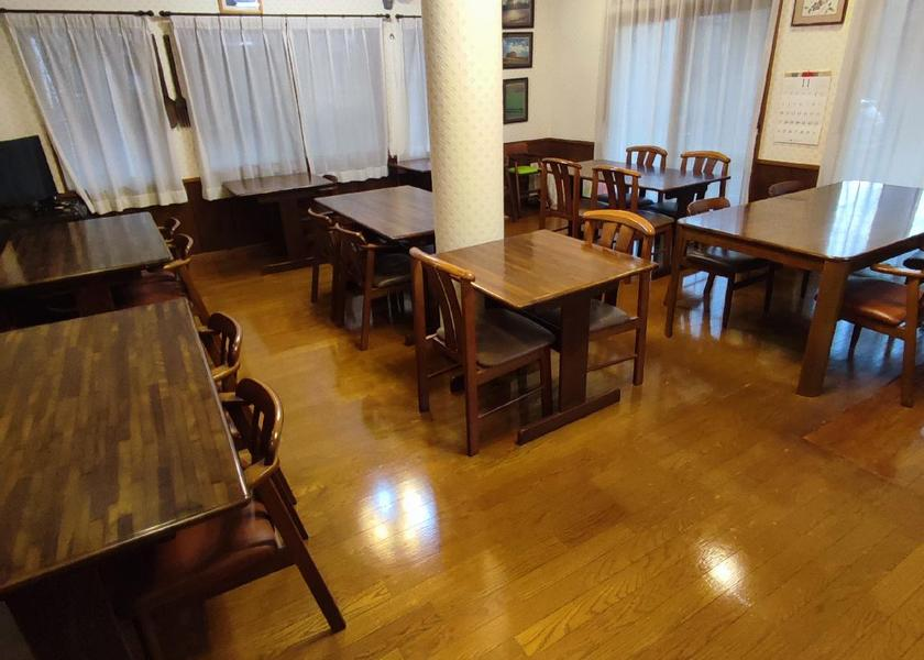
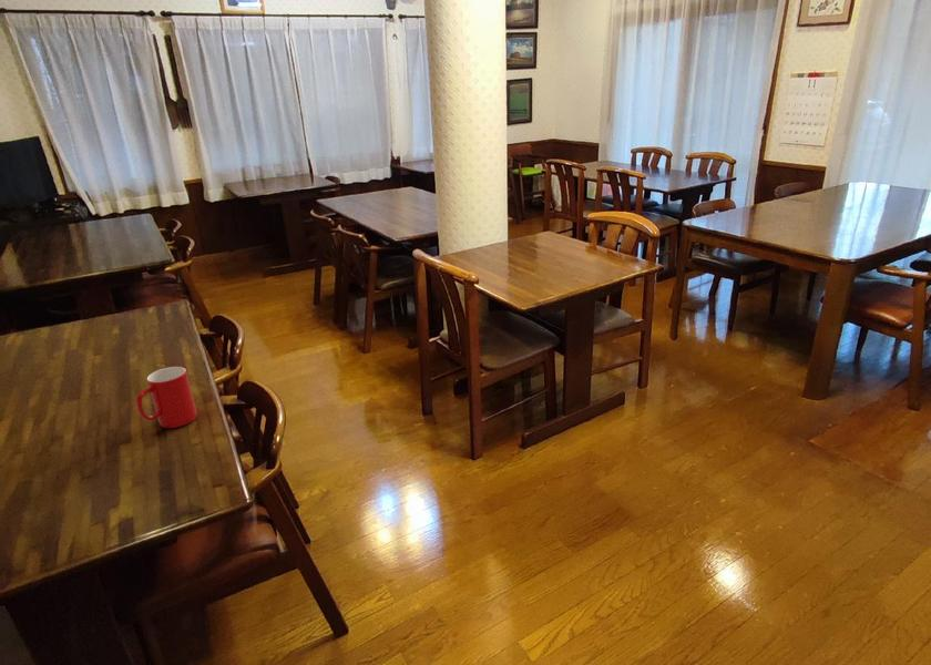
+ cup (164, 399)
